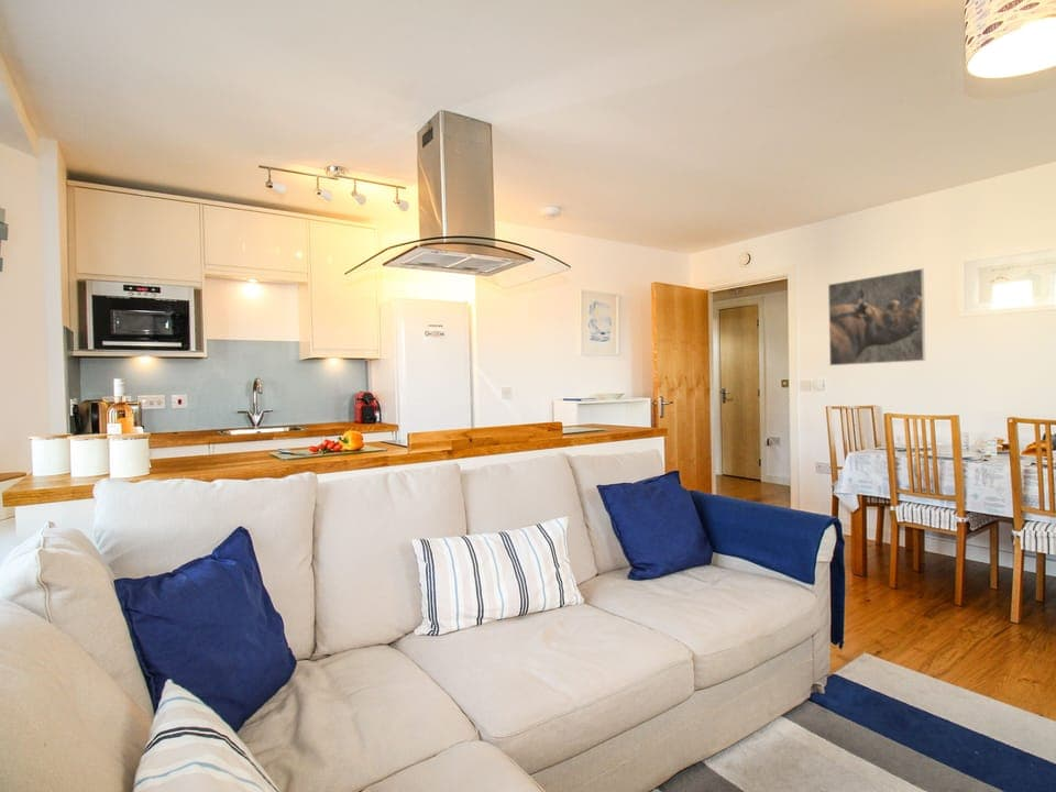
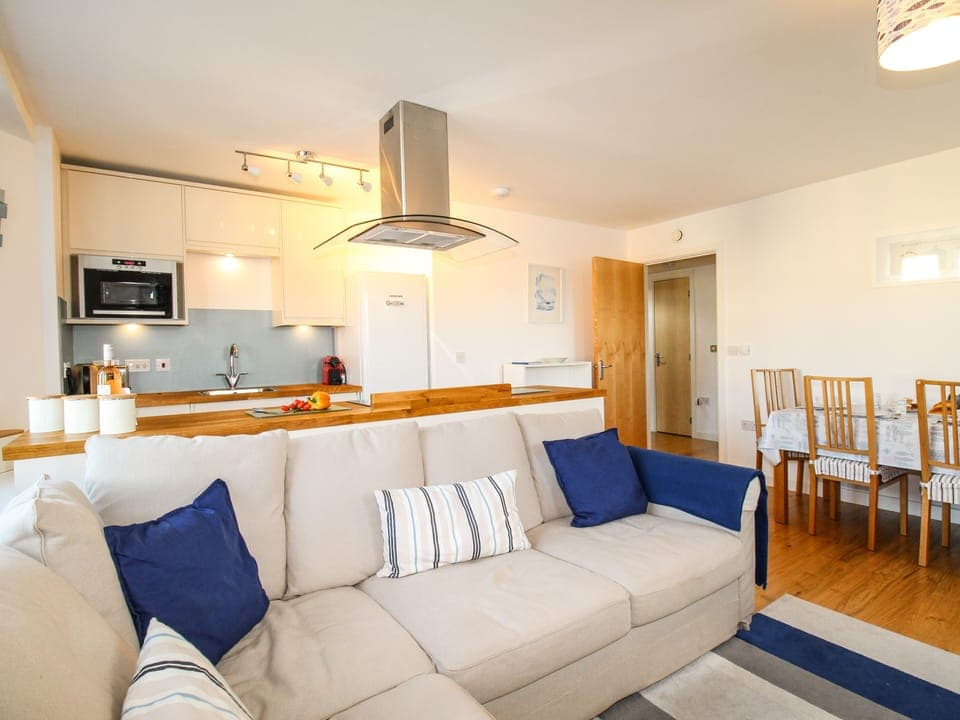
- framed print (873, 320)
